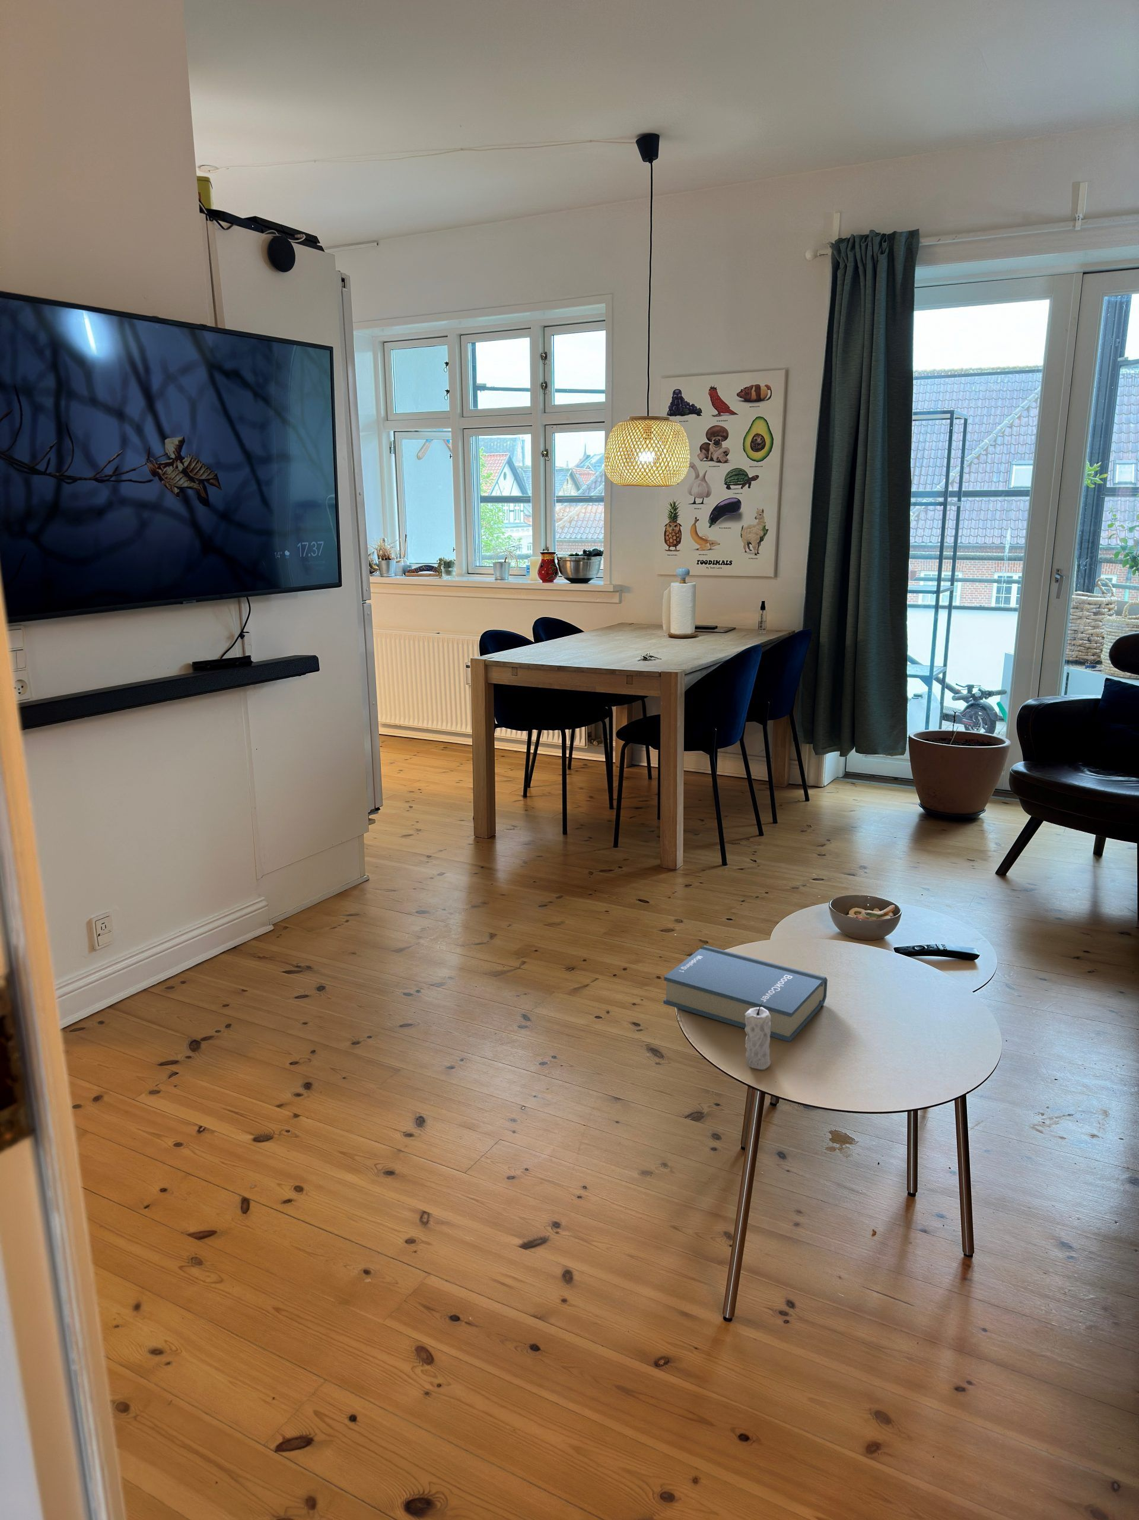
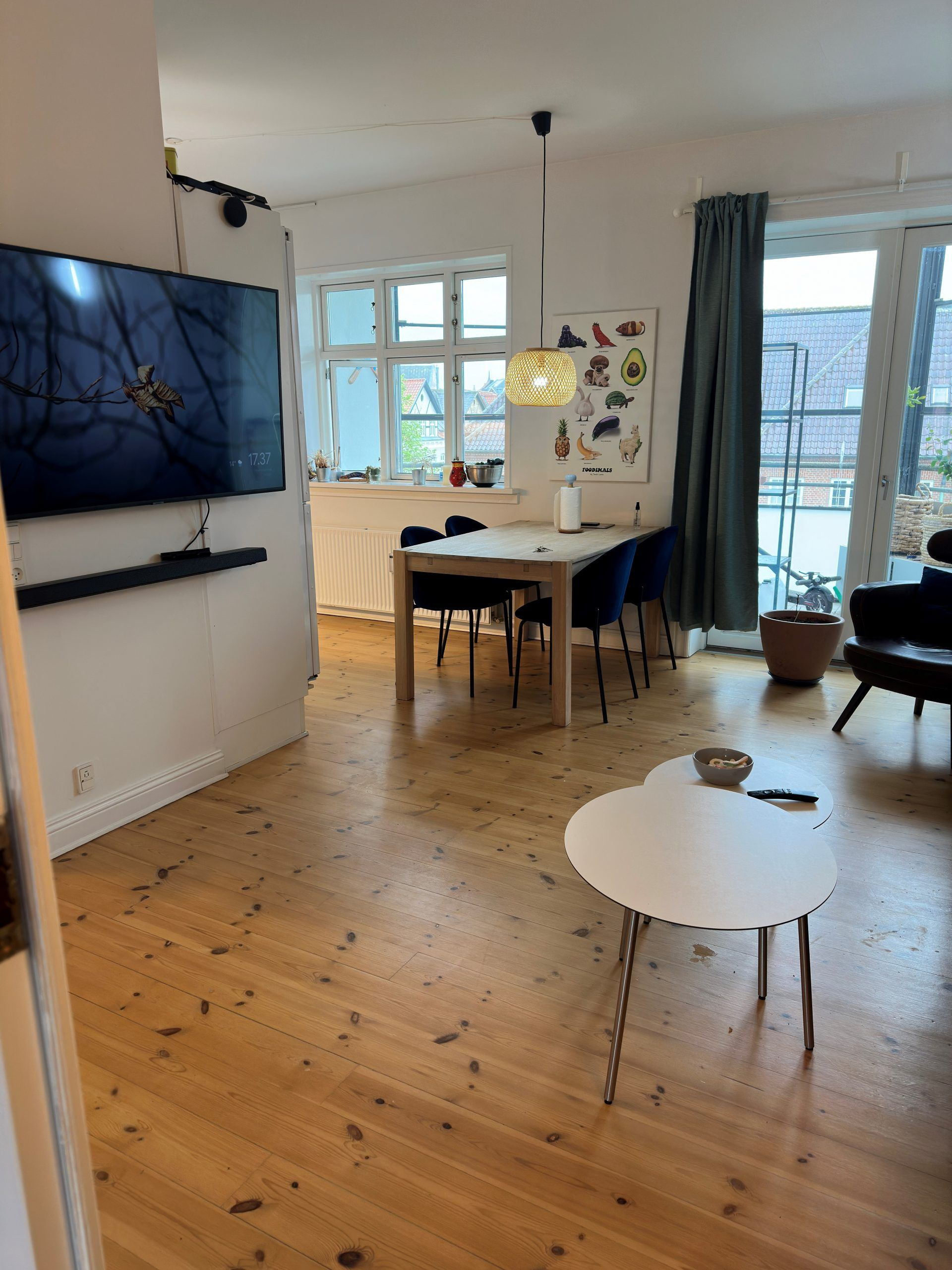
- candle (757, 1033)
- hardback book (745, 989)
